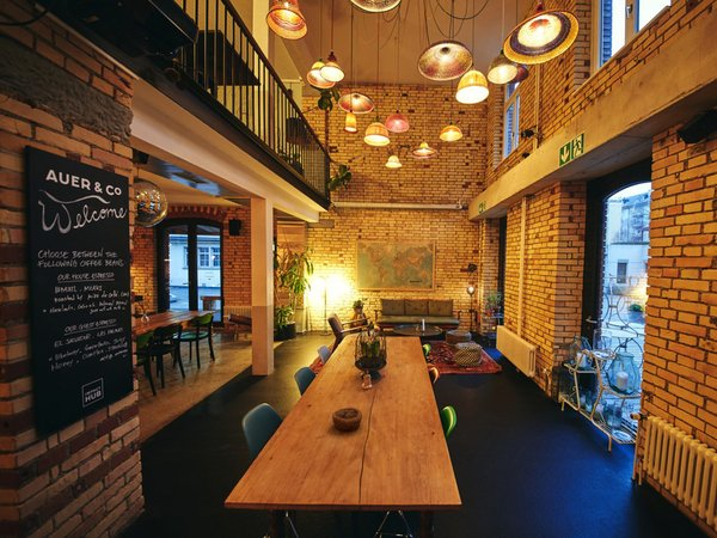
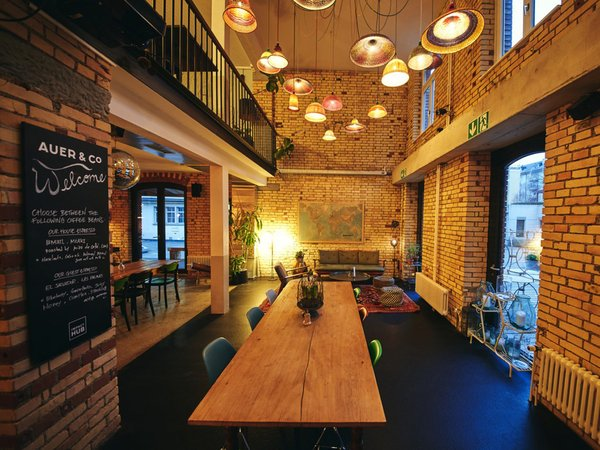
- pastry (347, 417)
